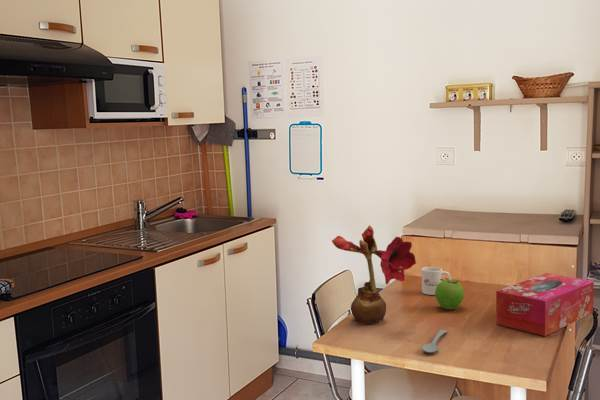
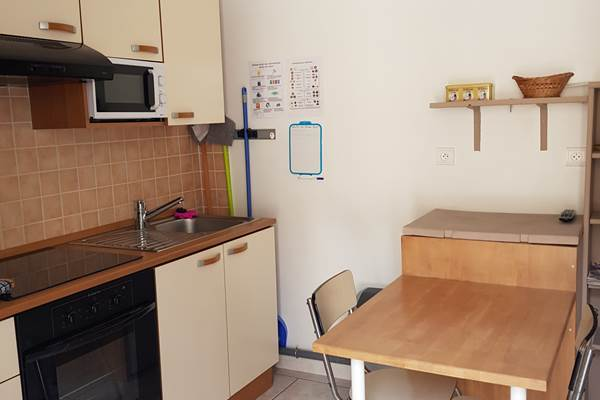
- spoon (436, 339)
- fruit (449, 293)
- flower (373, 276)
- tissue box (545, 302)
- mug (436, 280)
